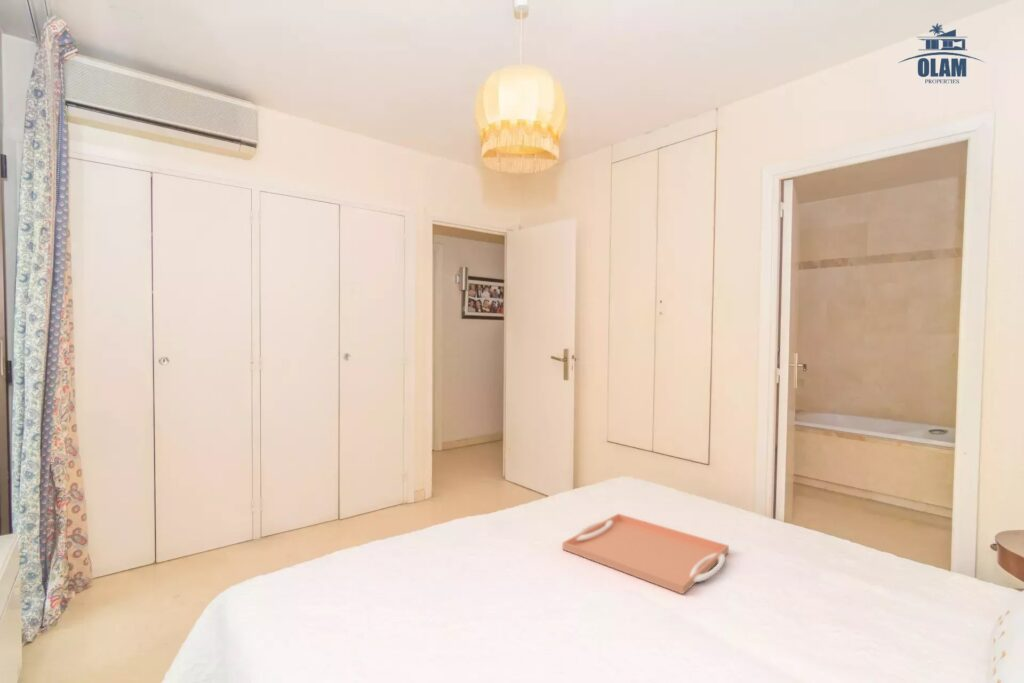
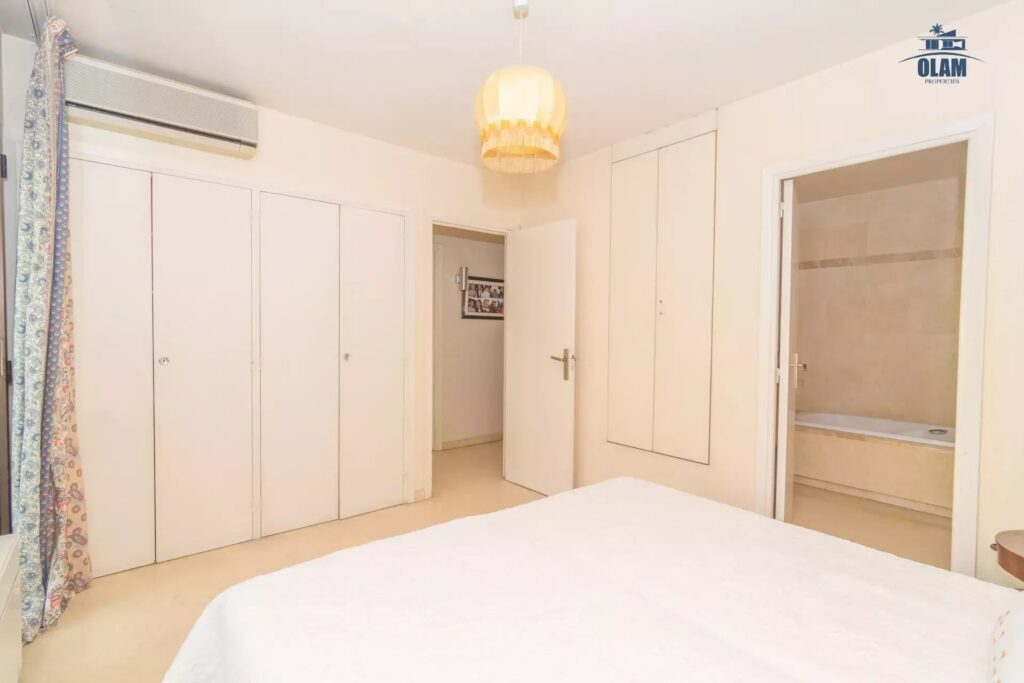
- serving tray (645, 547)
